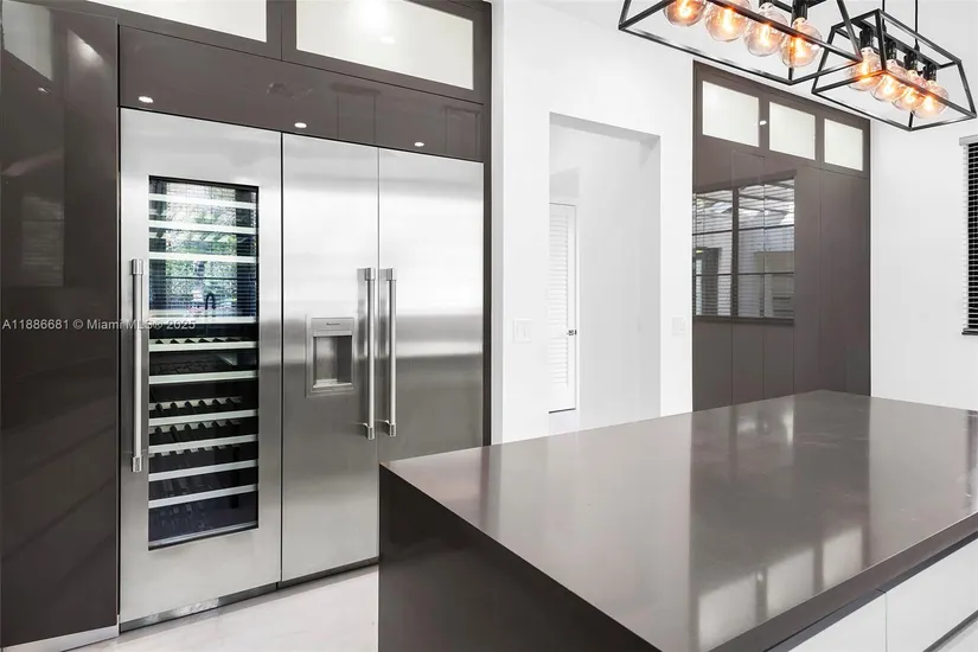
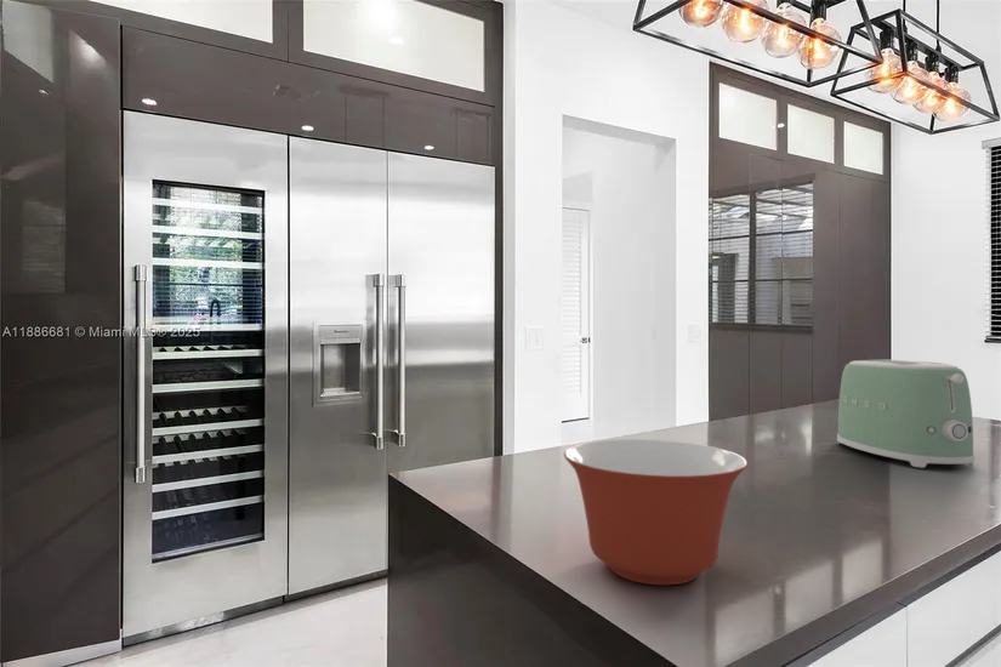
+ toaster (899, 406)
+ mixing bowl (652, 511)
